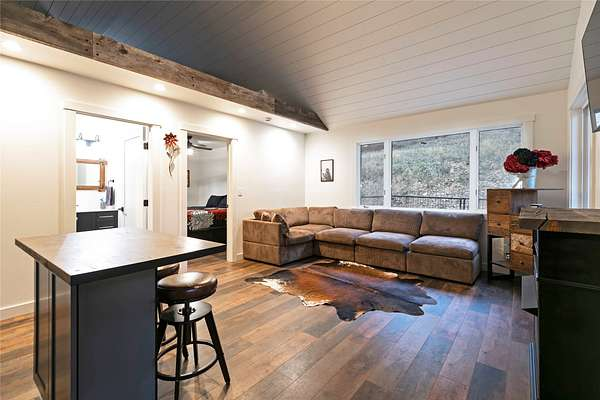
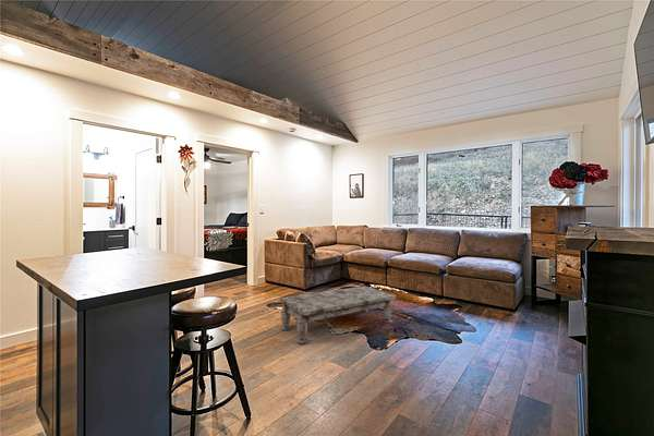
+ coffee table (338, 311)
